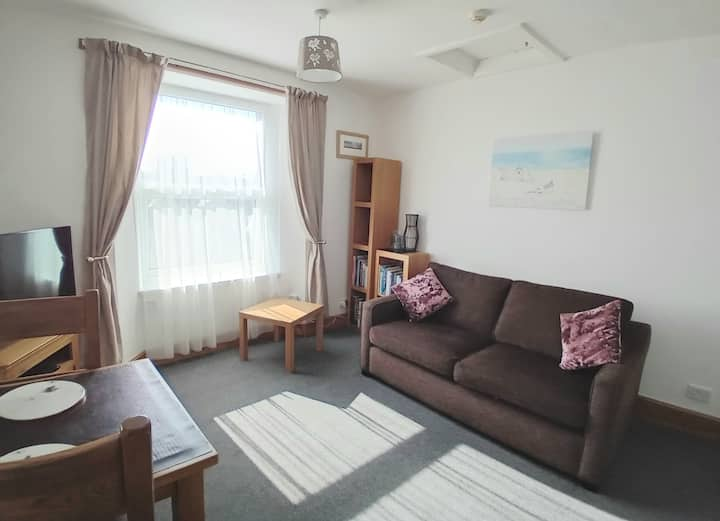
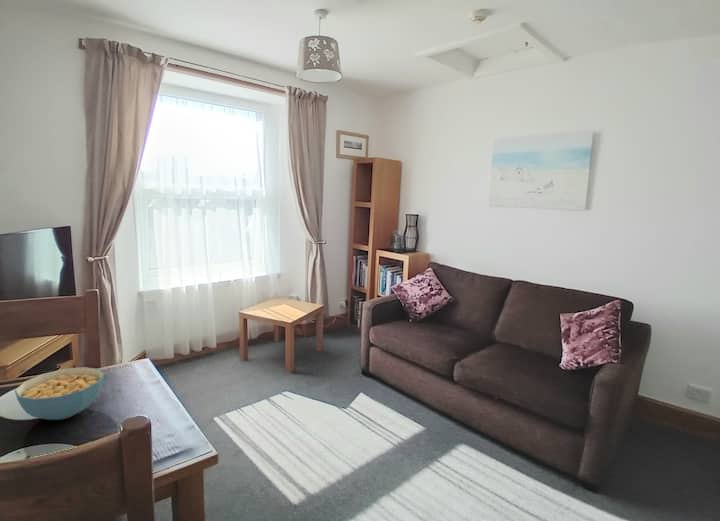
+ cereal bowl (63, 398)
